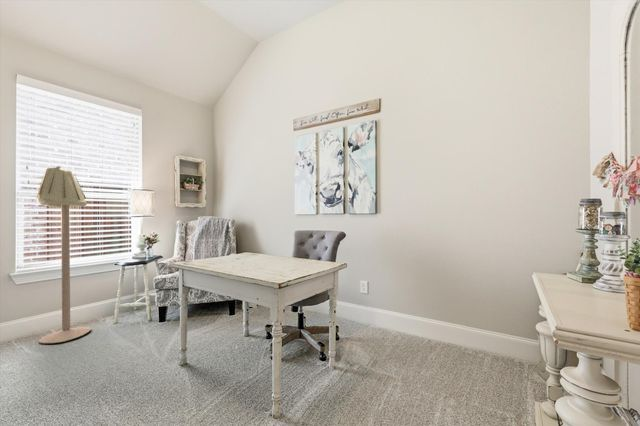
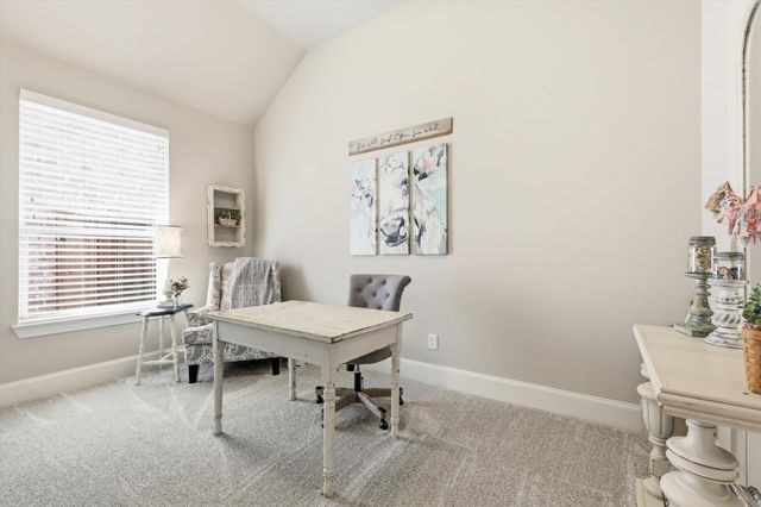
- floor lamp (63, 250)
